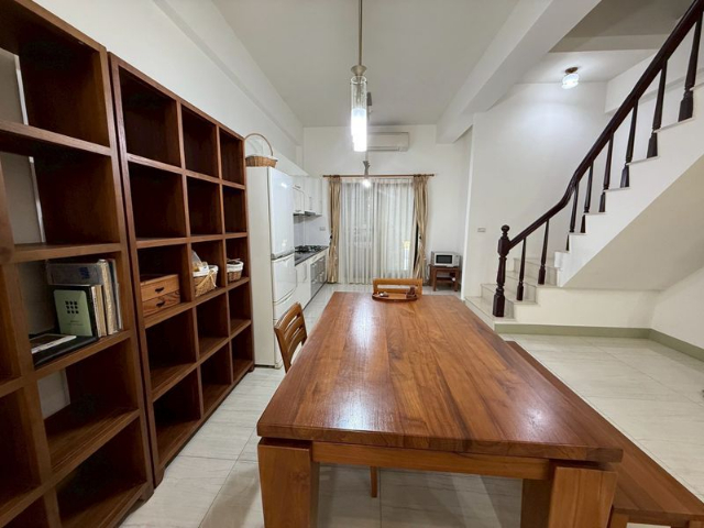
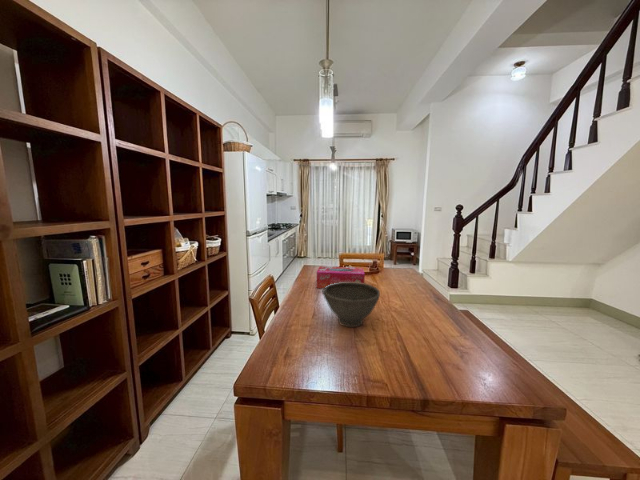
+ bowl (350, 305)
+ tissue box (340, 277)
